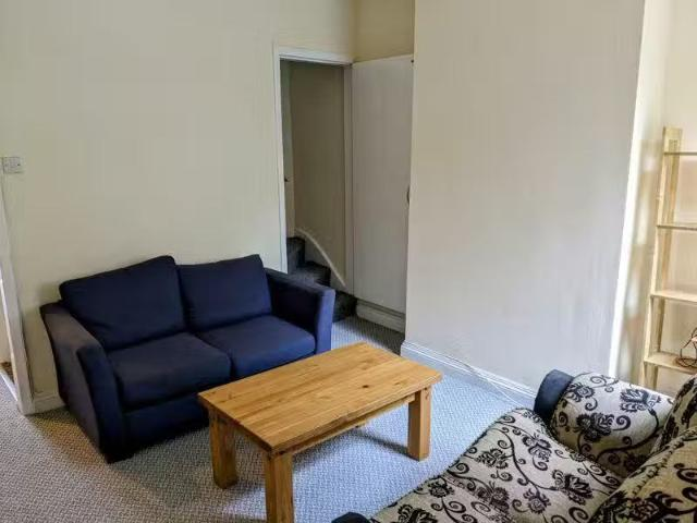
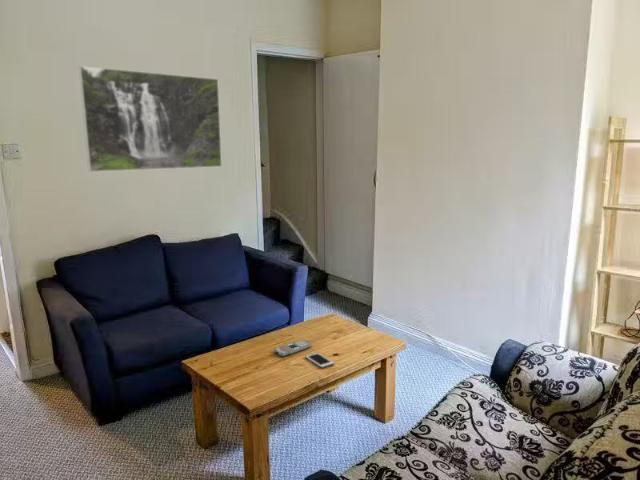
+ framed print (157, 122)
+ cell phone (319, 360)
+ remote control (293, 348)
